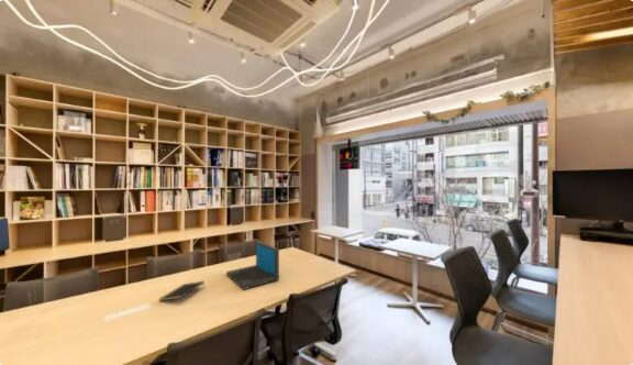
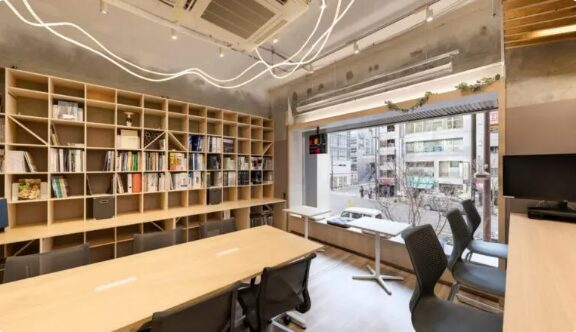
- laptop (254, 265)
- notepad (182, 290)
